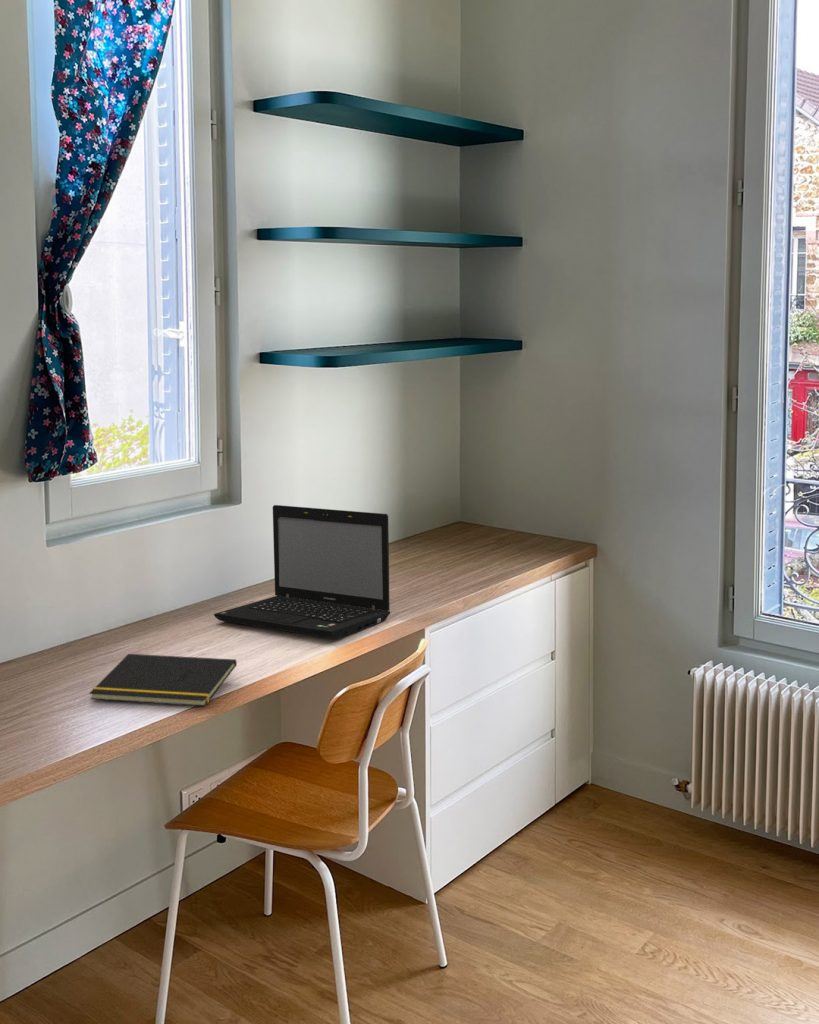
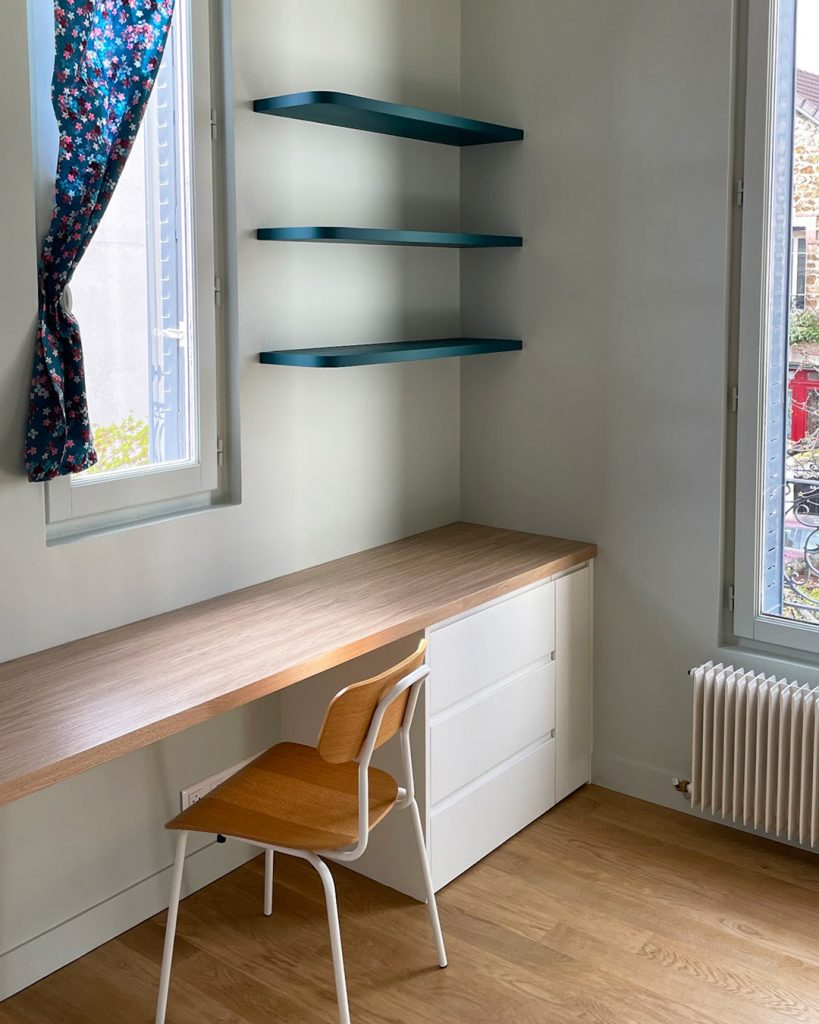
- laptop (301, 568)
- notepad (164, 678)
